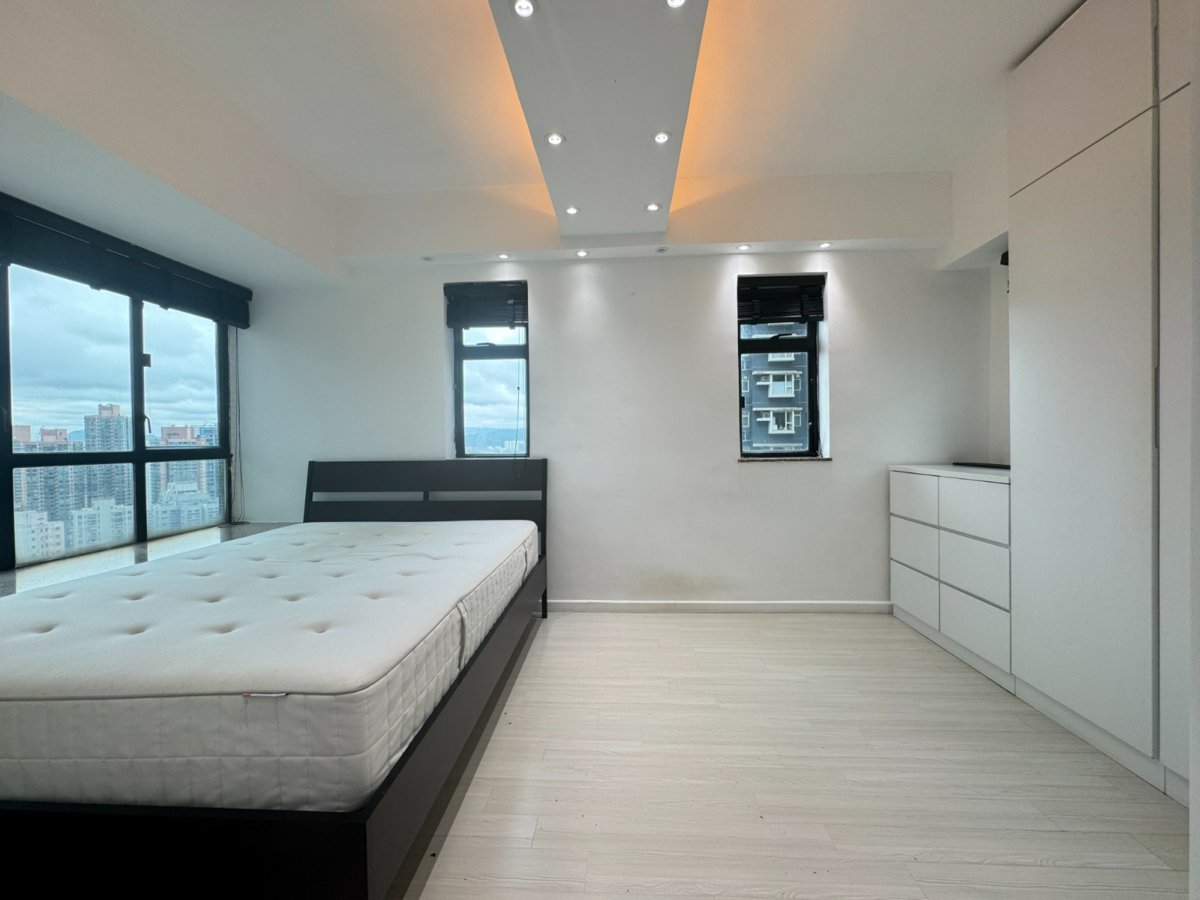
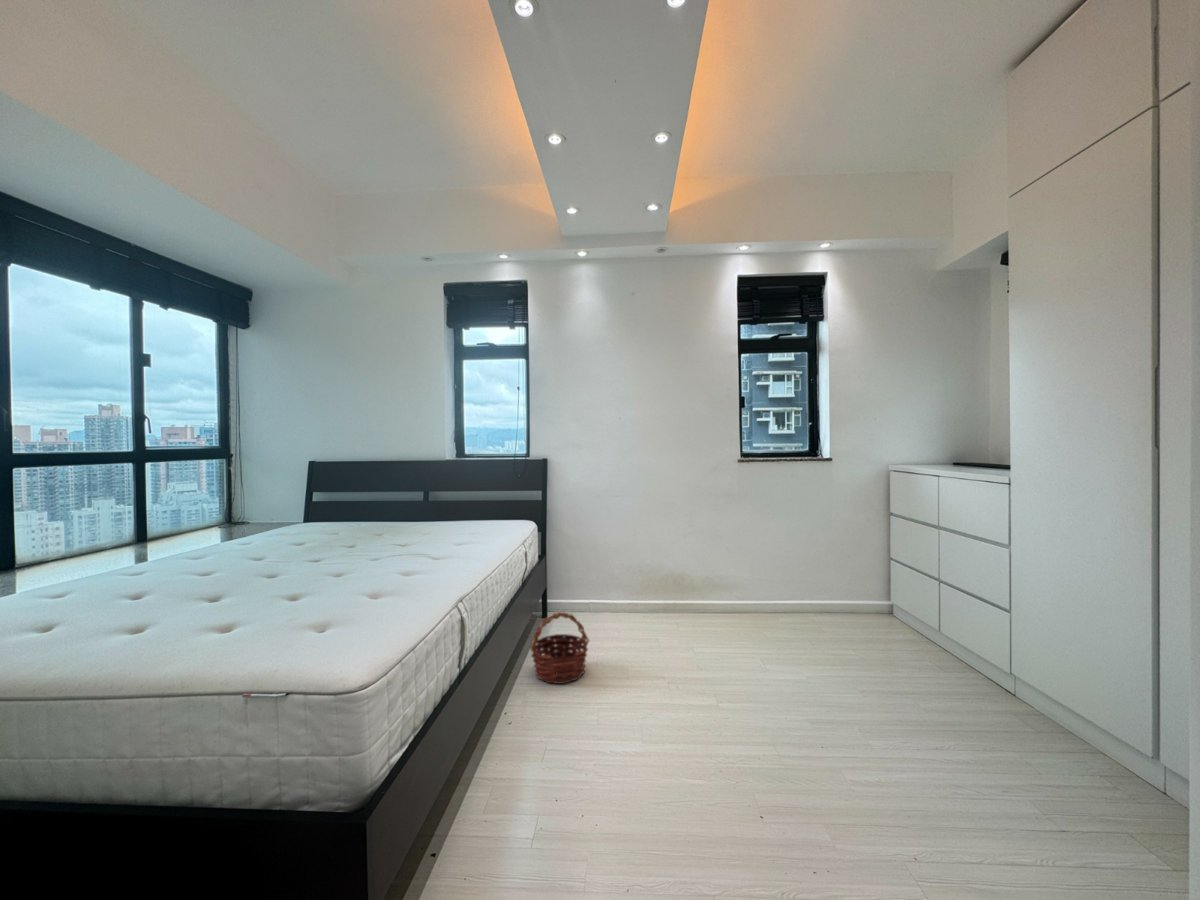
+ basket (560, 642)
